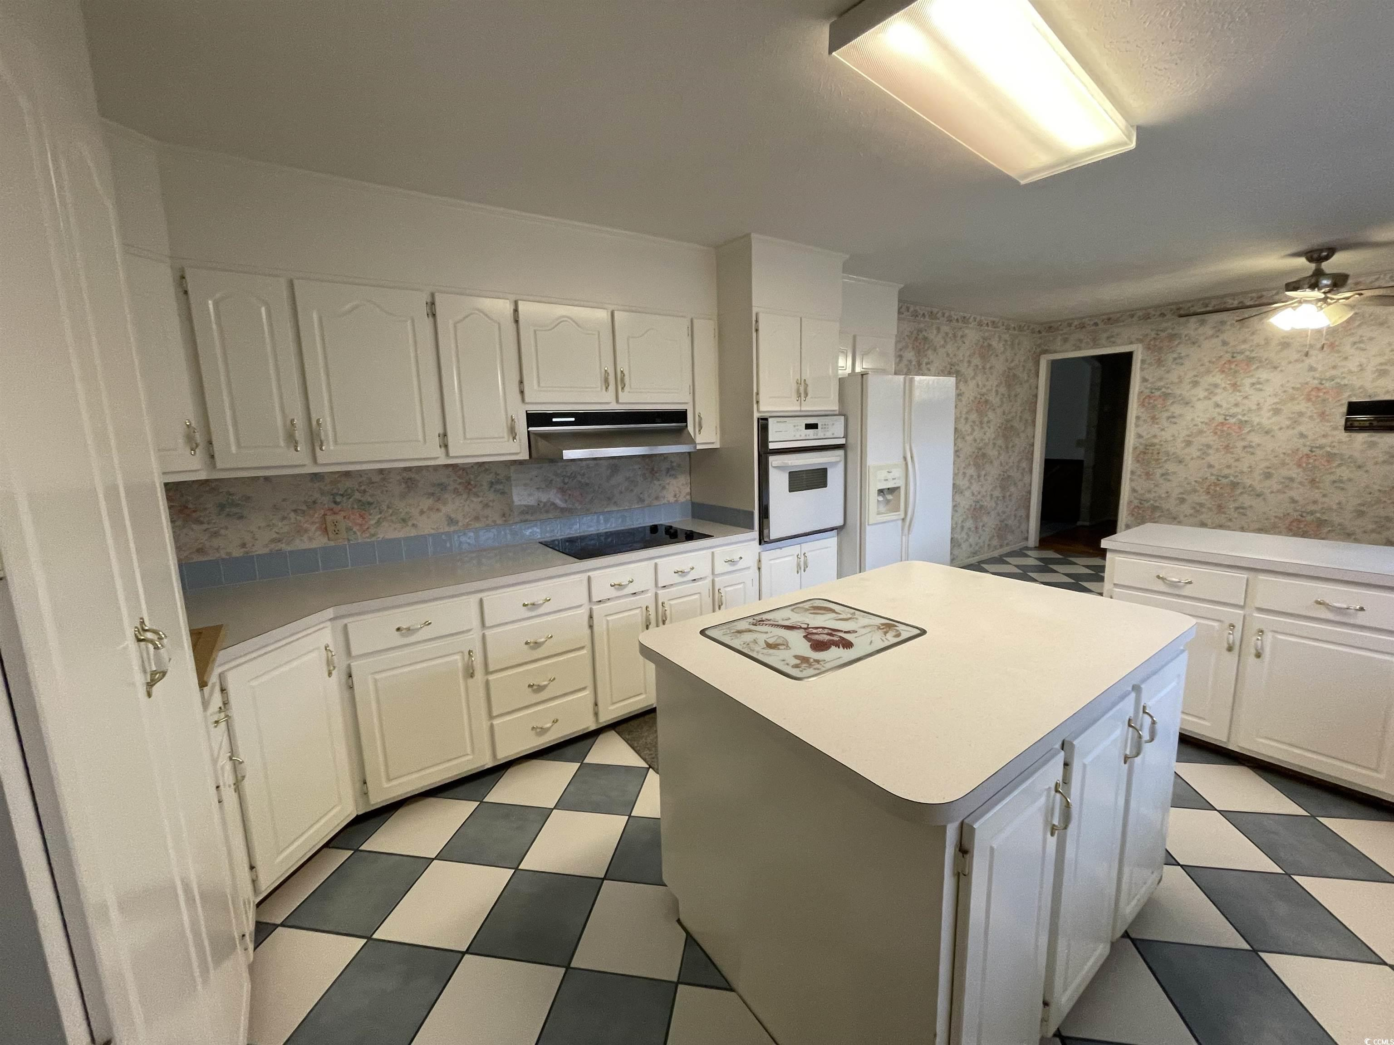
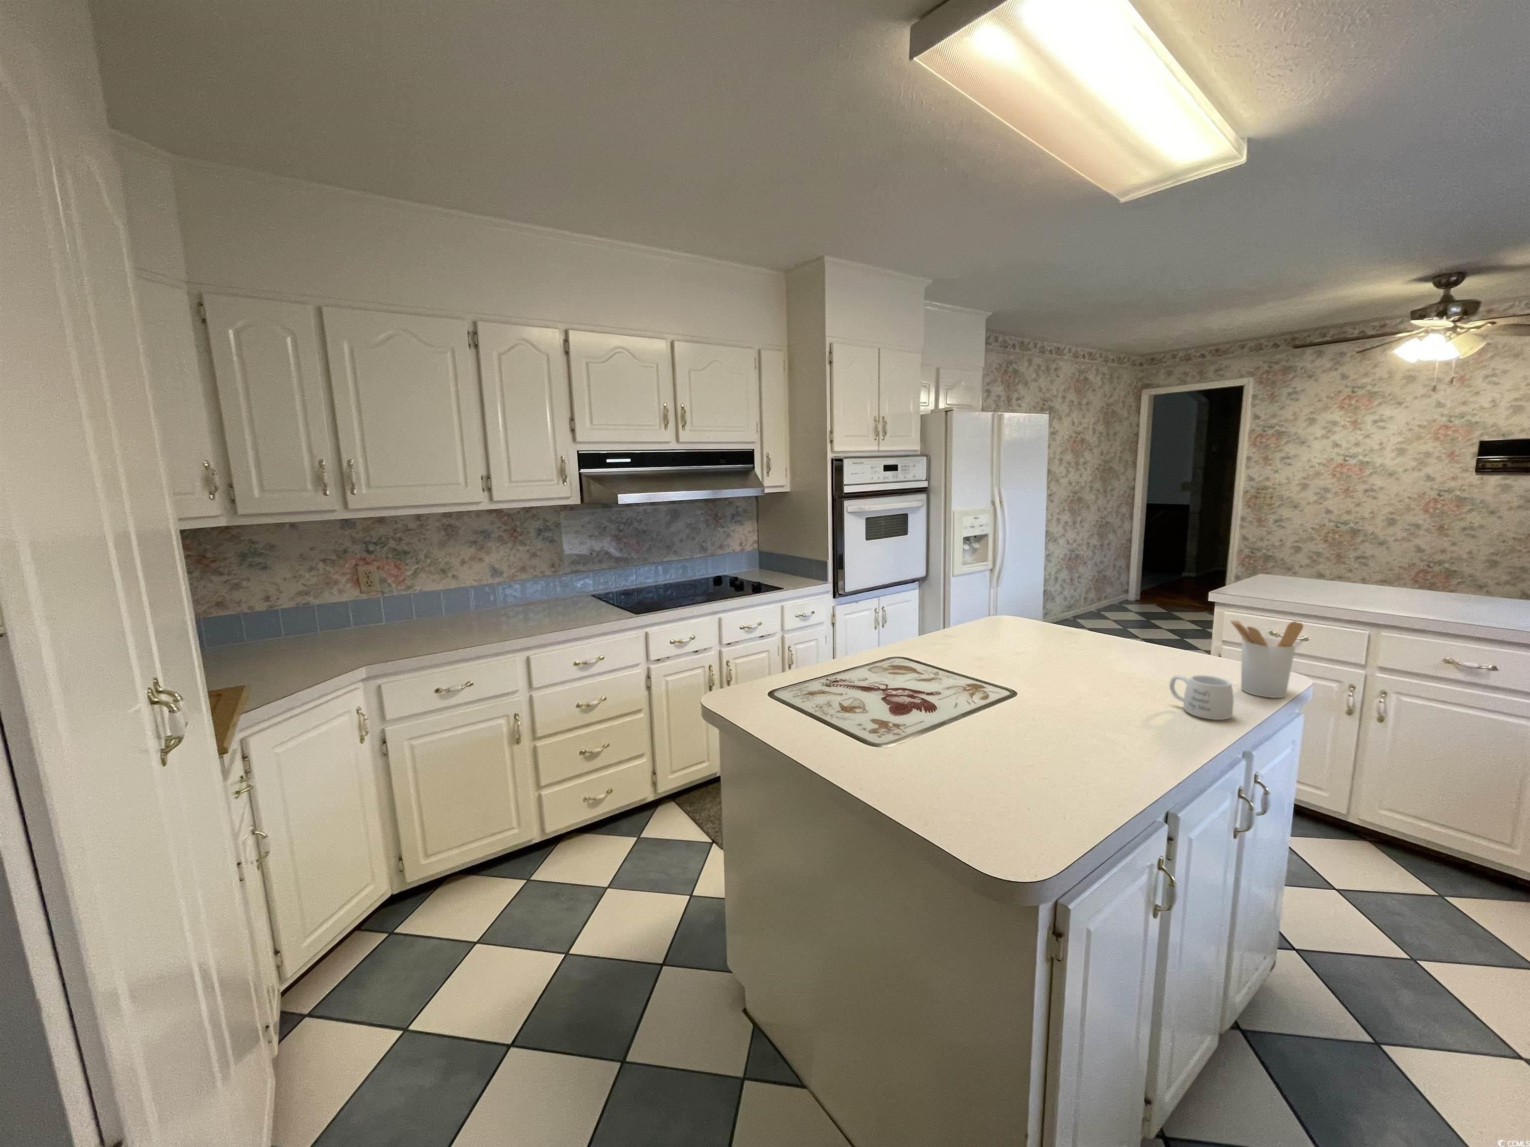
+ mug (1200, 694)
+ utensil holder (1259, 655)
